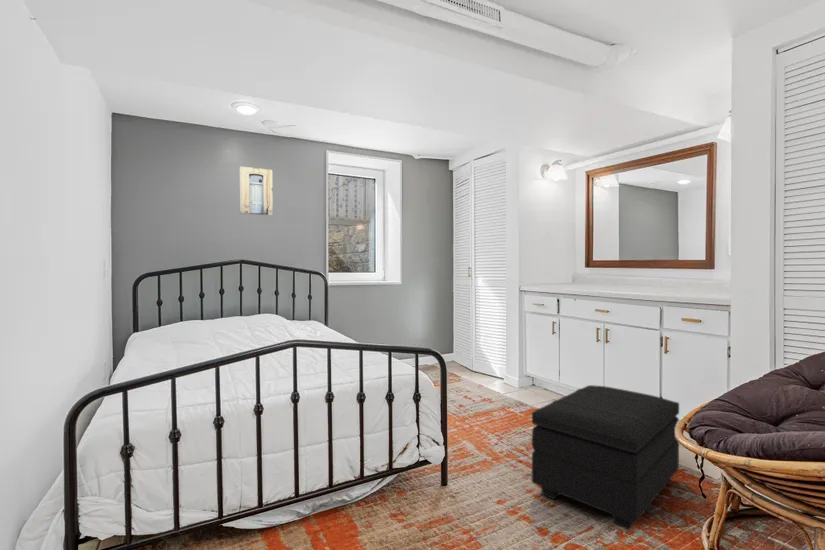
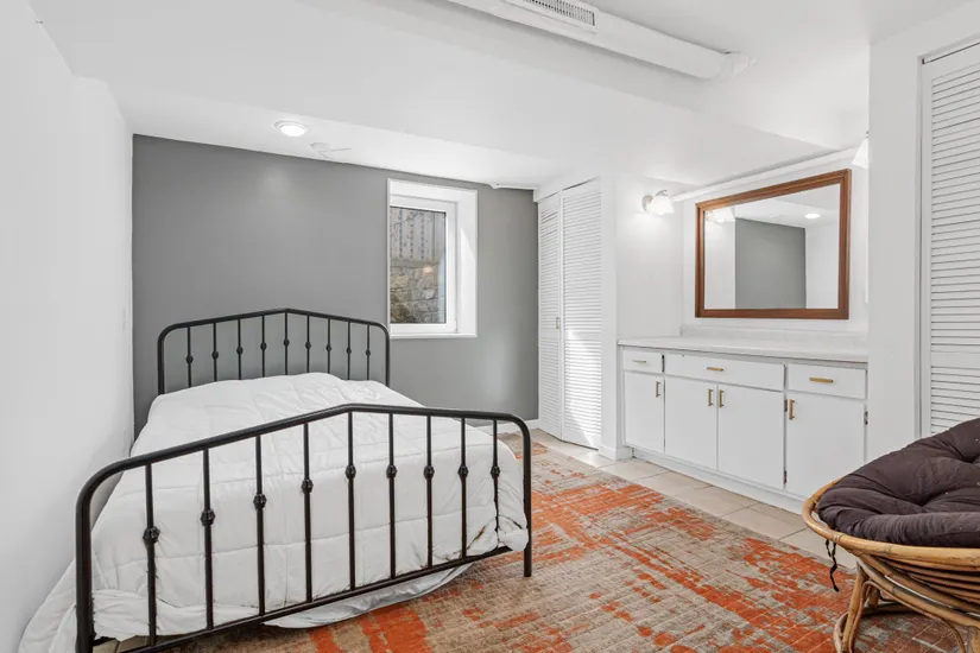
- footstool (607, 444)
- wall art (256, 191)
